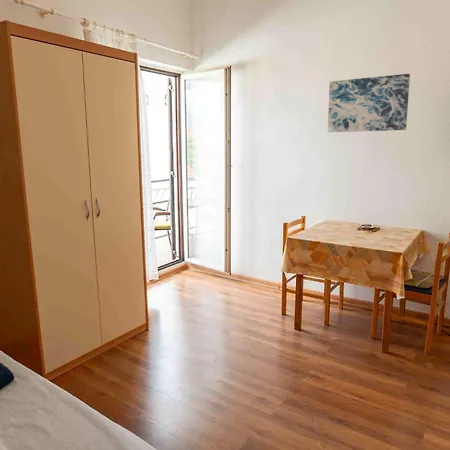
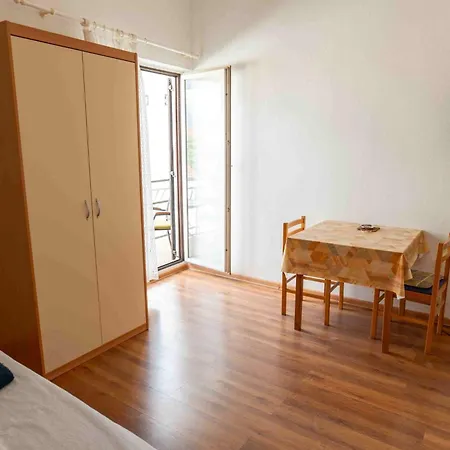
- wall art (366, 104)
